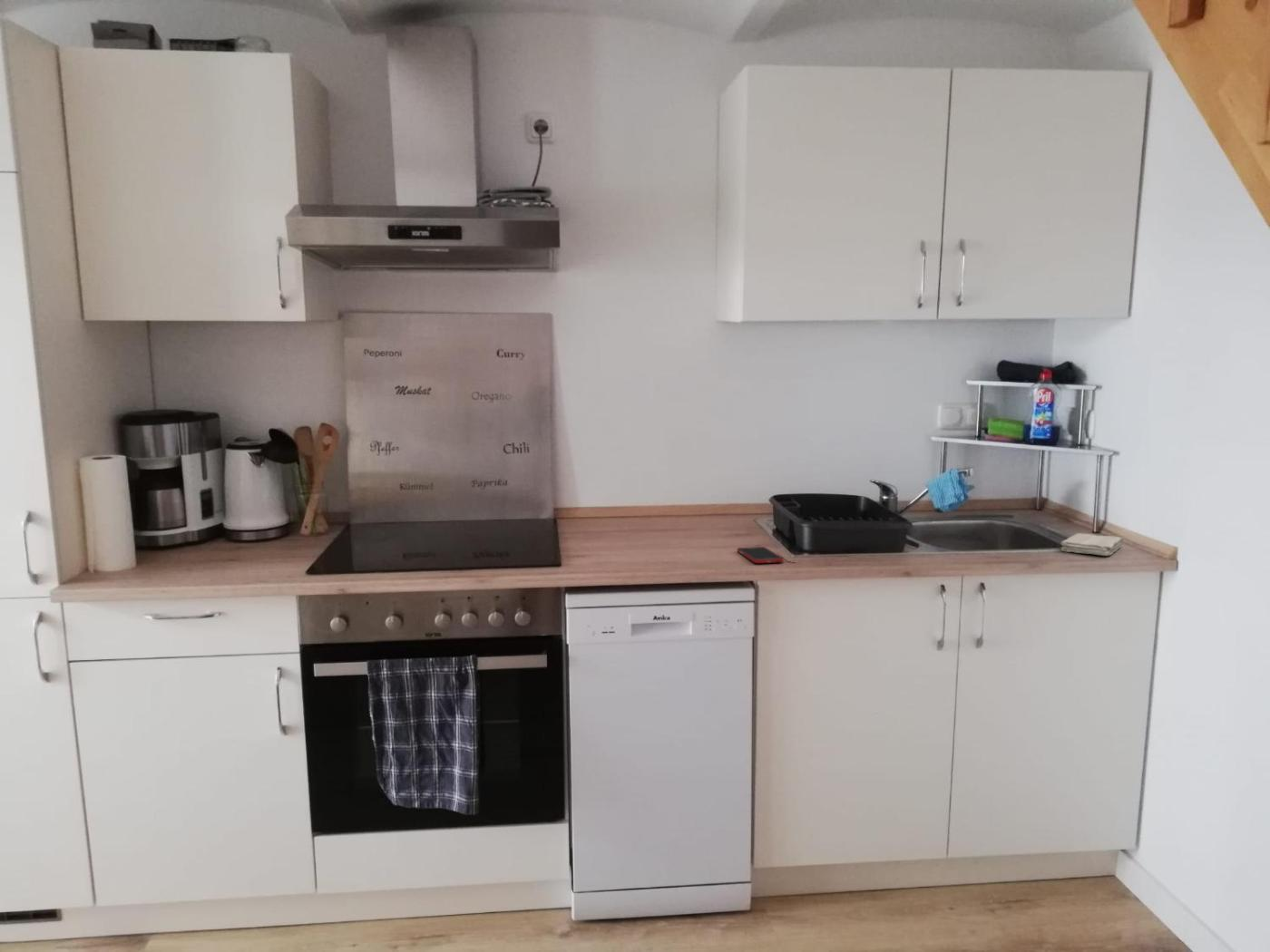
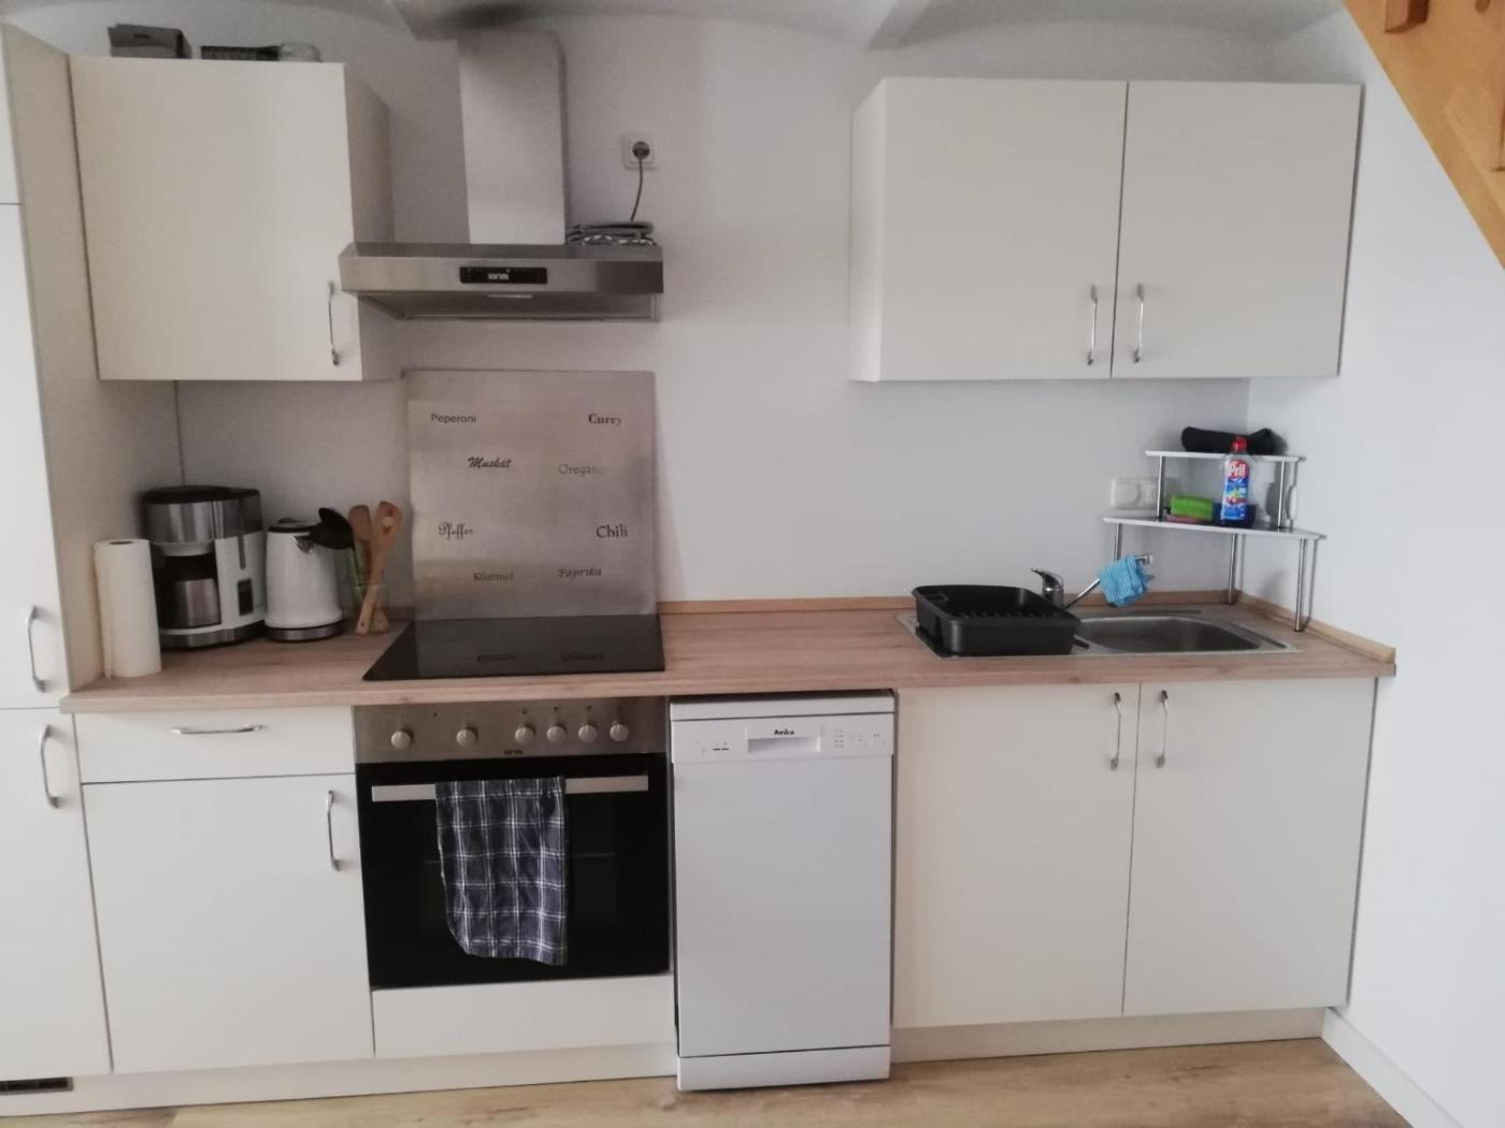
- washcloth (1091, 543)
- cell phone (759, 555)
